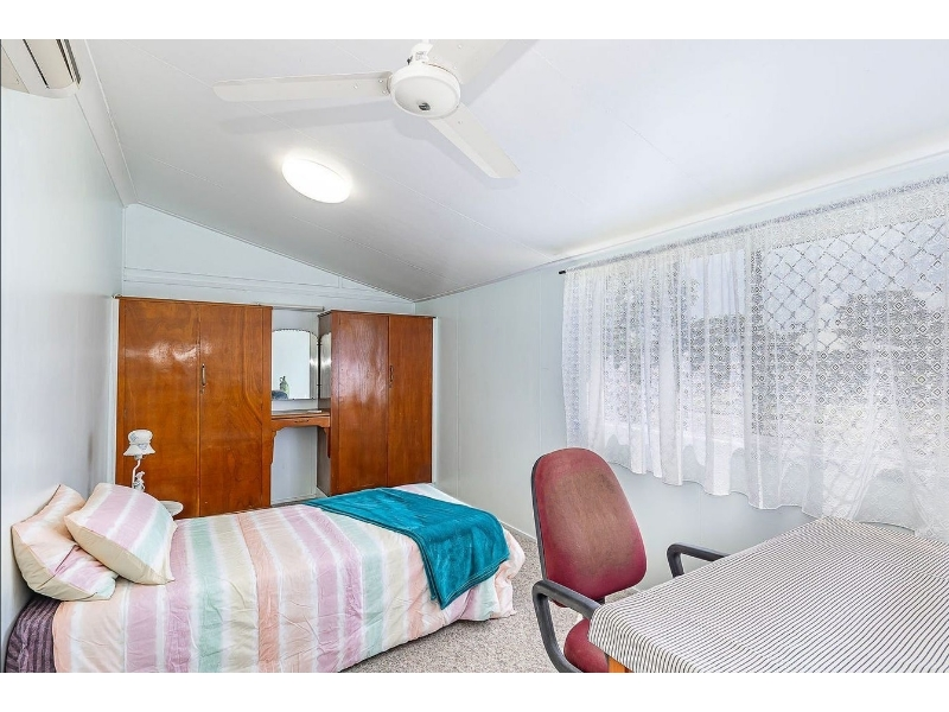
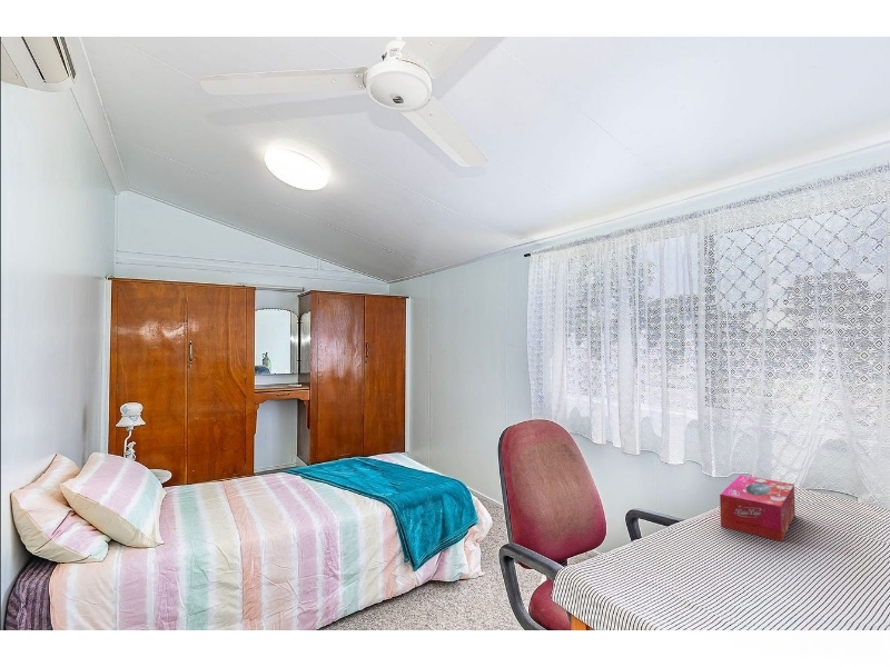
+ tissue box (759, 504)
